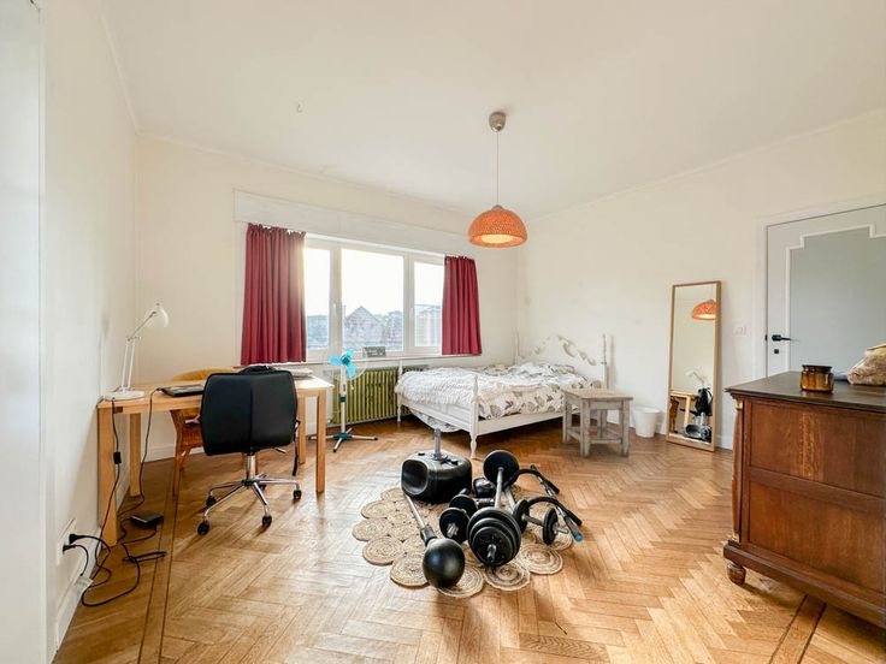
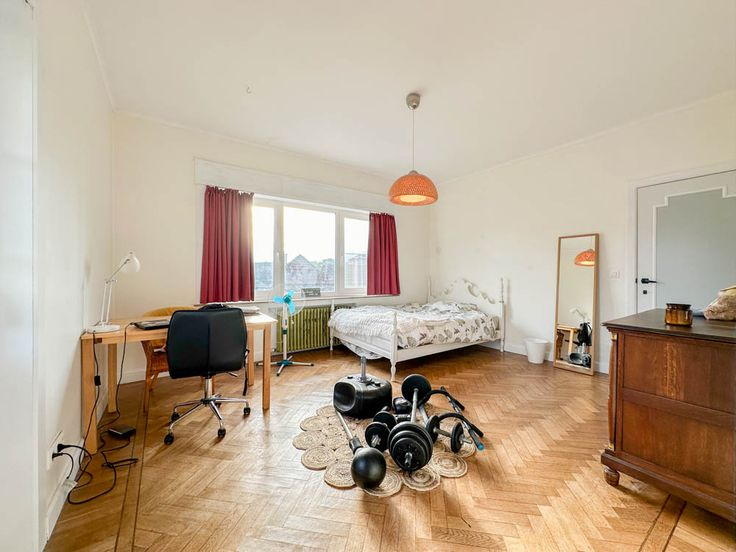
- stool (598, 420)
